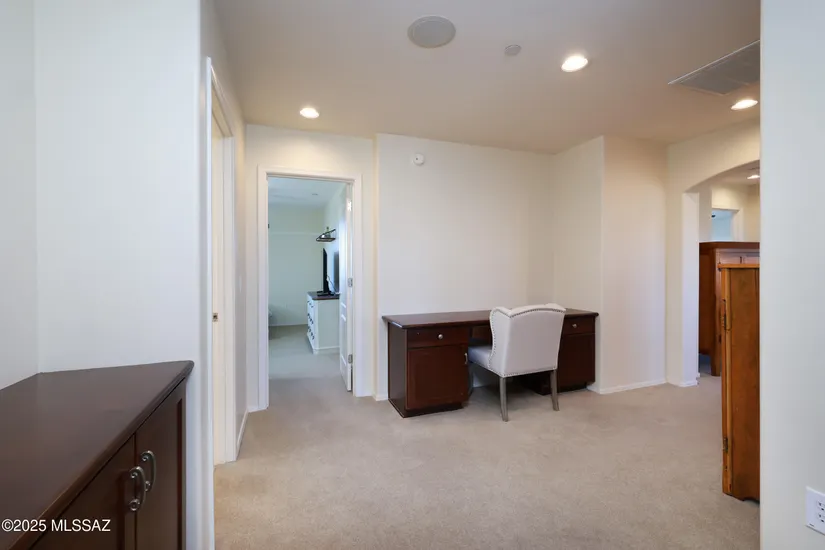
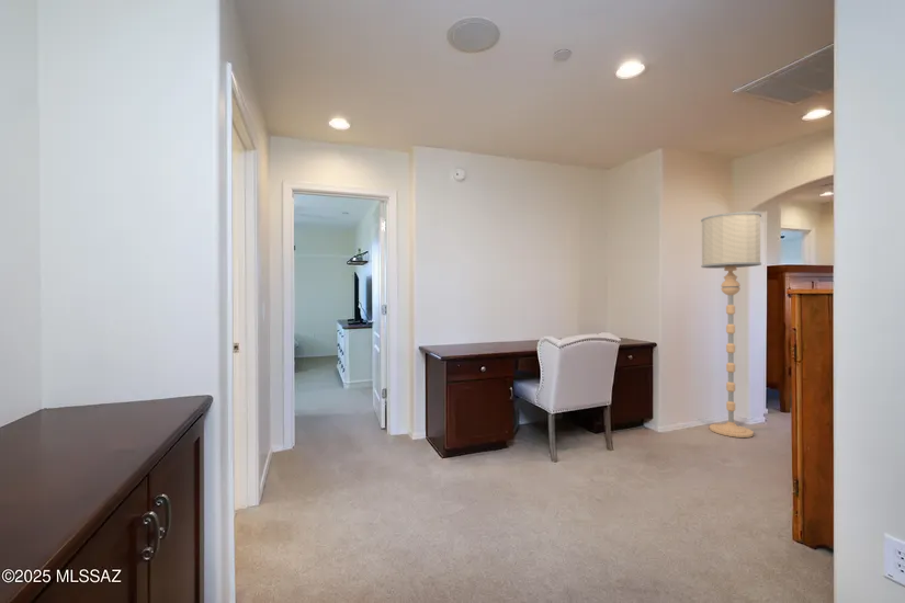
+ floor lamp (731, 323)
